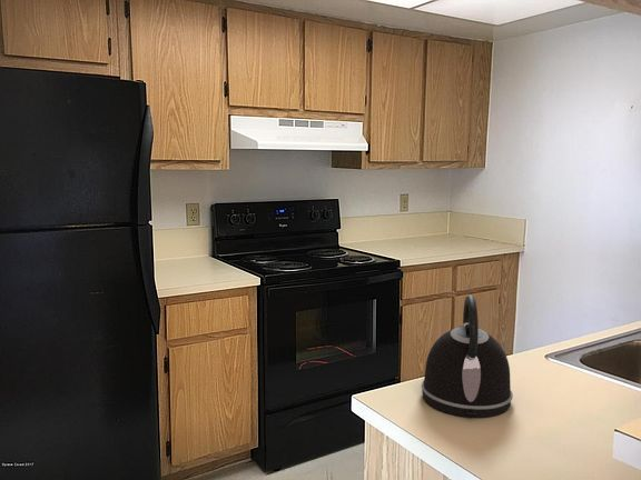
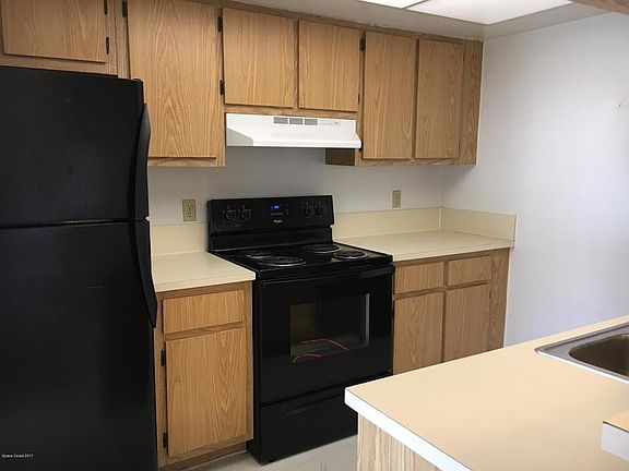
- kettle (467, 347)
